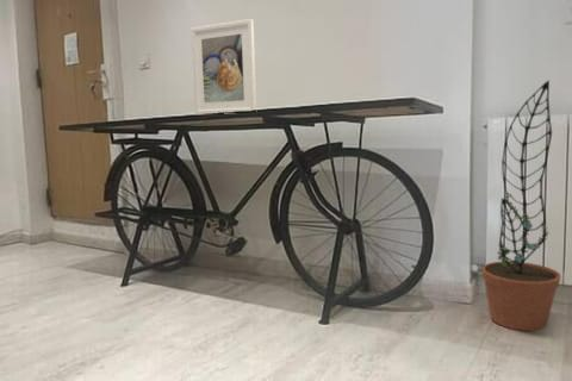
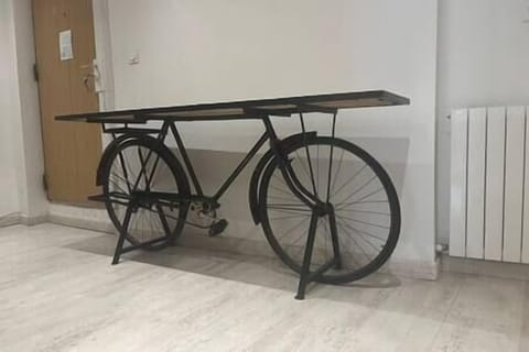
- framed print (223, 69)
- decorative plant (522, 204)
